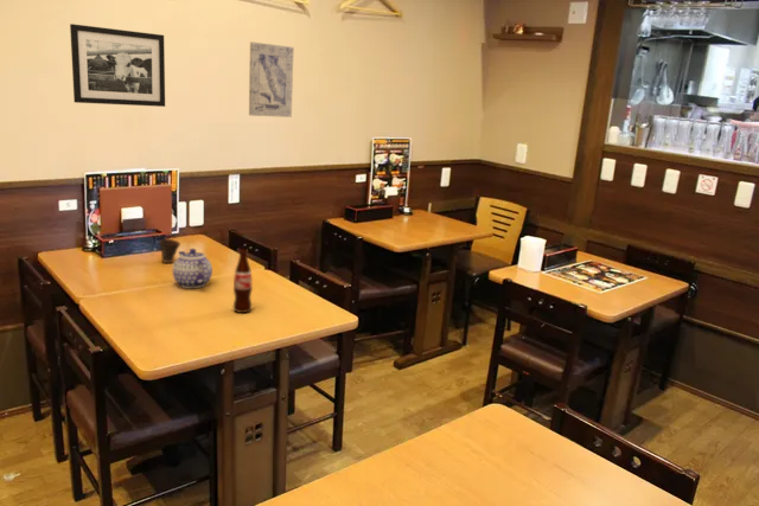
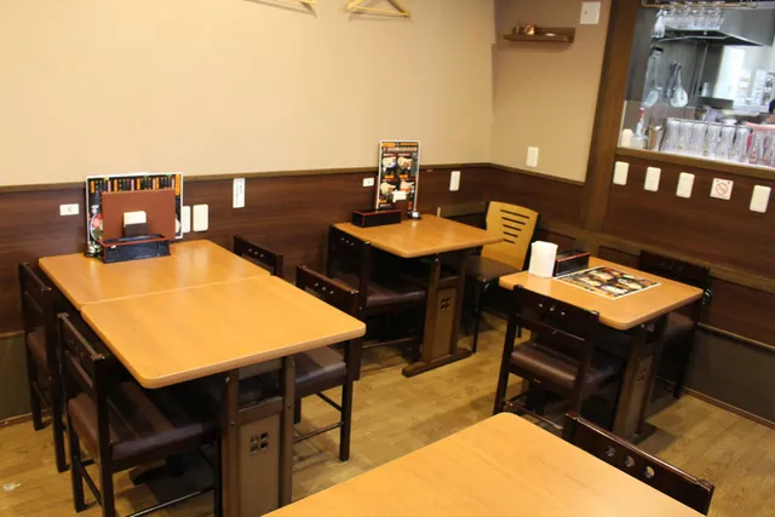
- wall art (270, 81)
- bottle (242, 280)
- teapot (192, 267)
- cup (170, 251)
- picture frame (120, 68)
